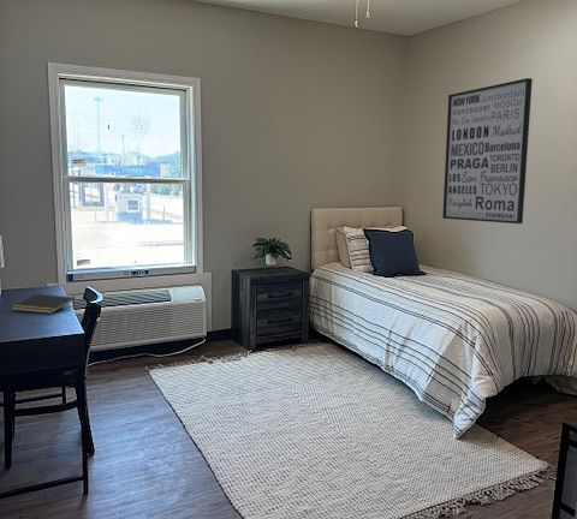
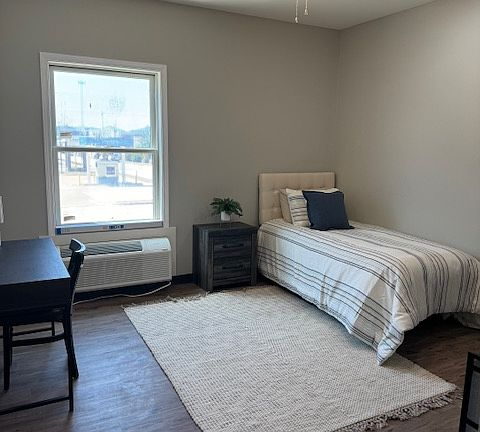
- wall art (482, 155)
- notepad (43, 303)
